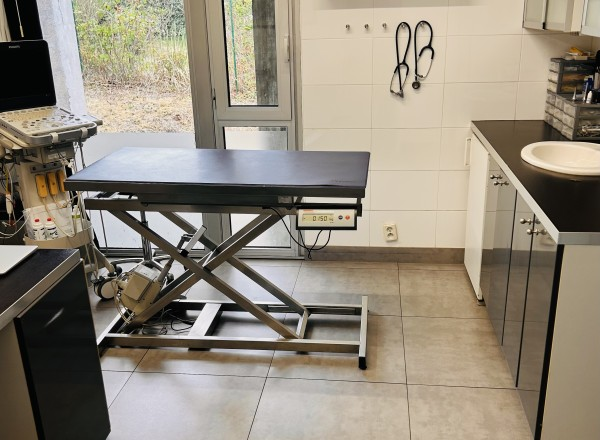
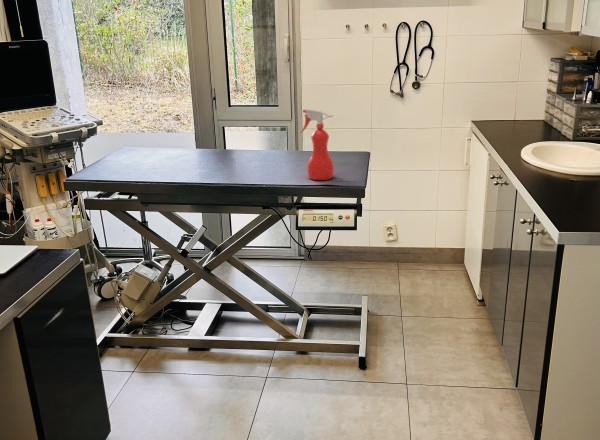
+ spray bottle (316, 144)
